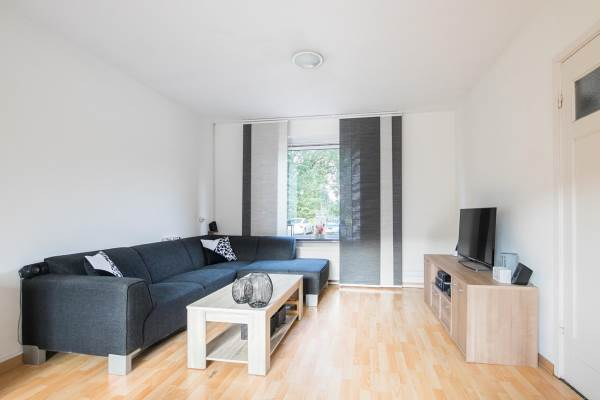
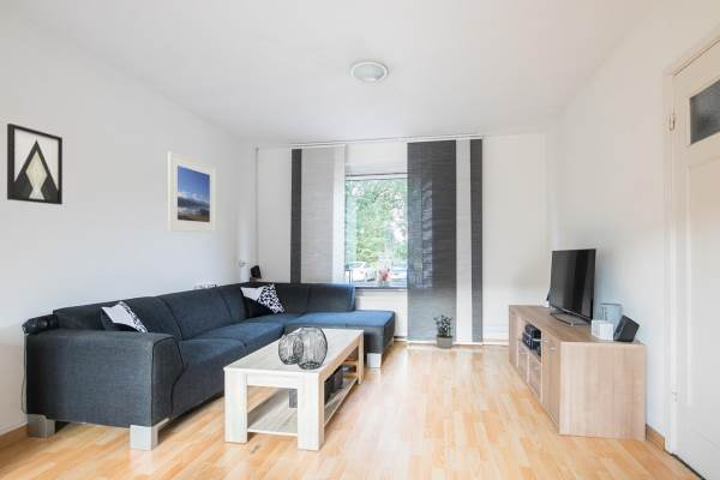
+ potted plant (443, 330)
+ wall art (36, 166)
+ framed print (193, 196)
